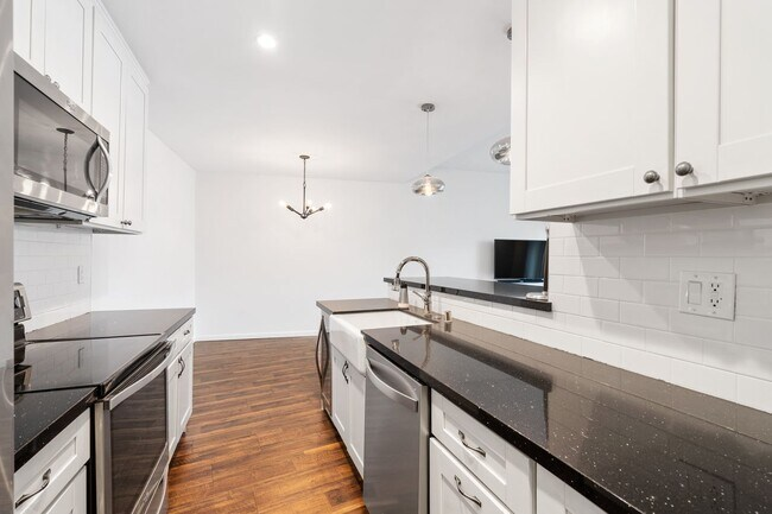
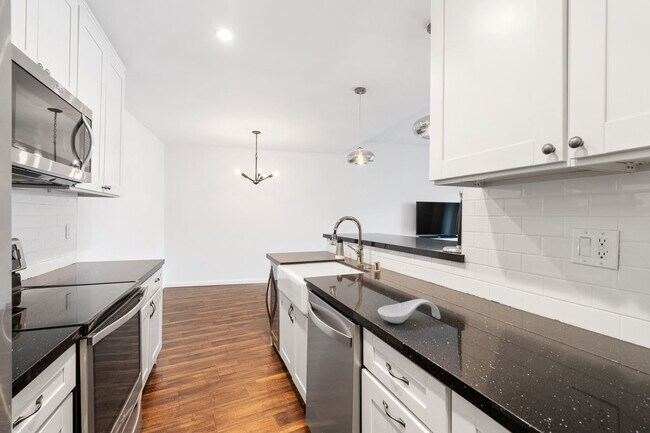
+ spoon rest (408, 310)
